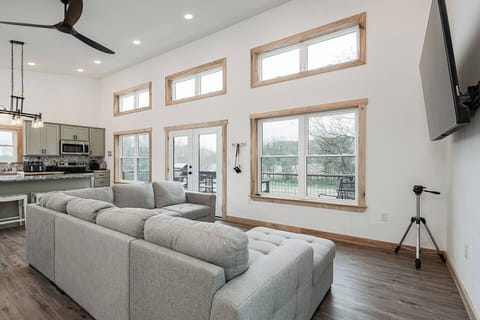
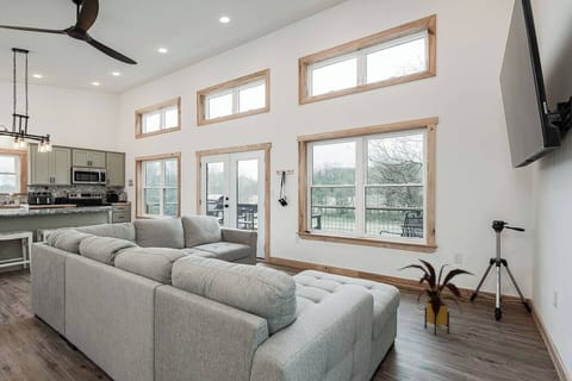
+ house plant (433, 296)
